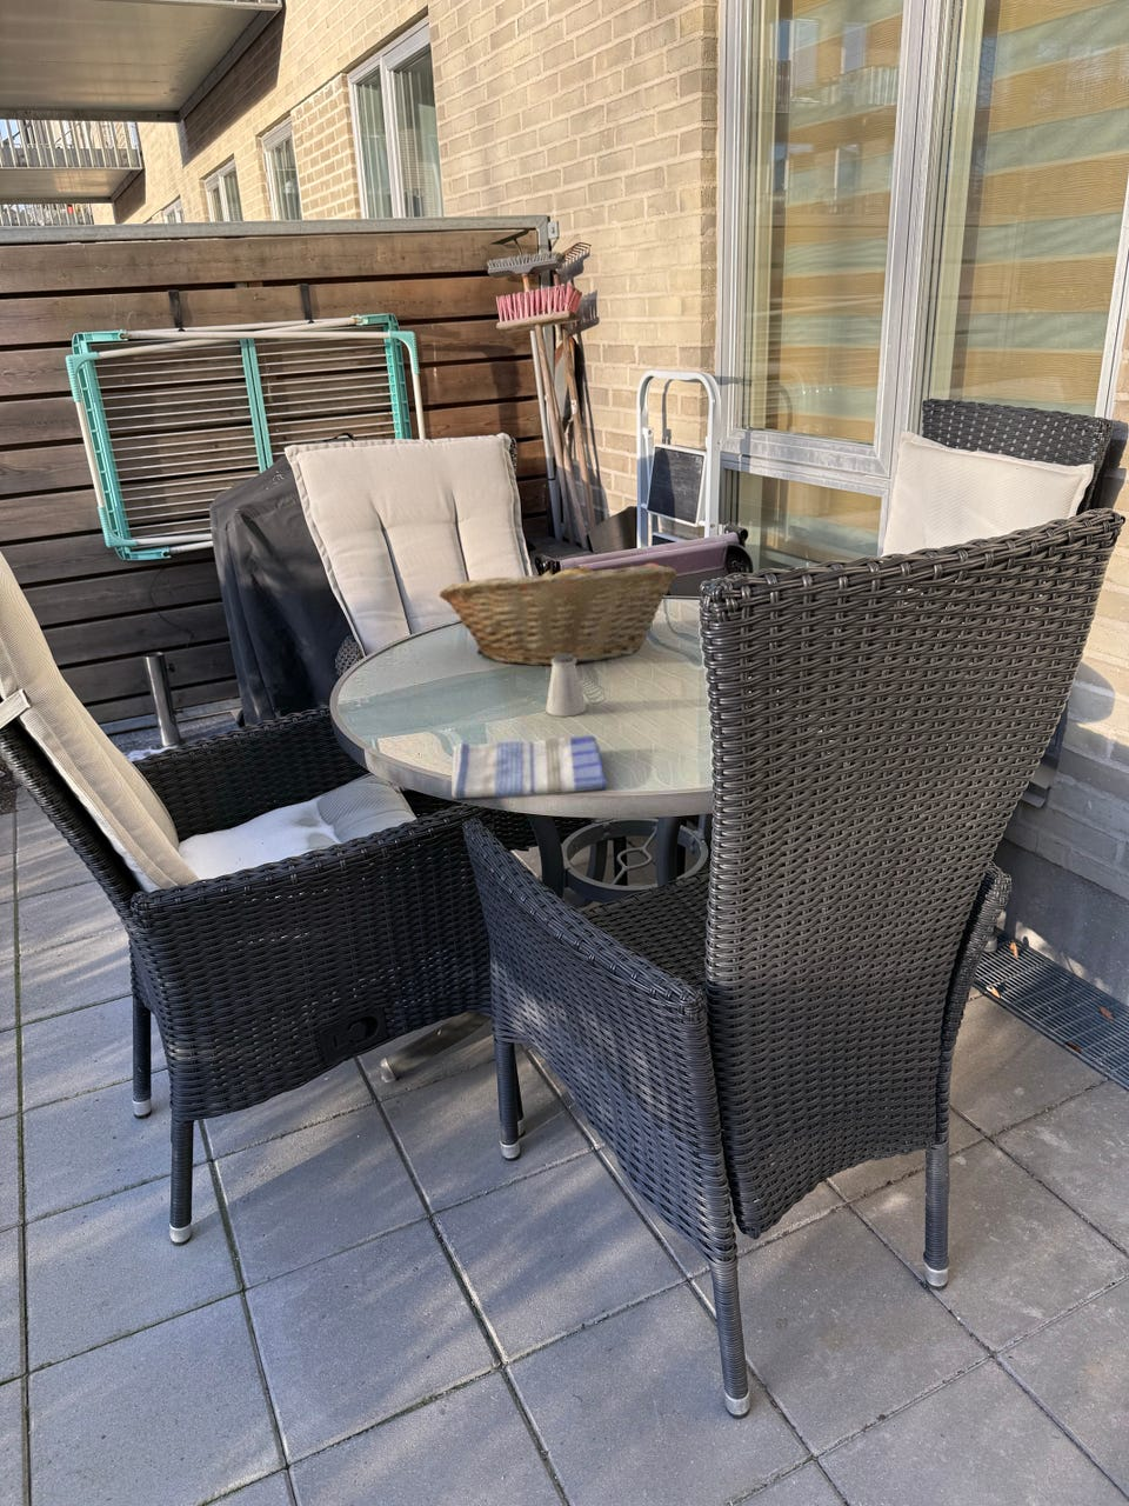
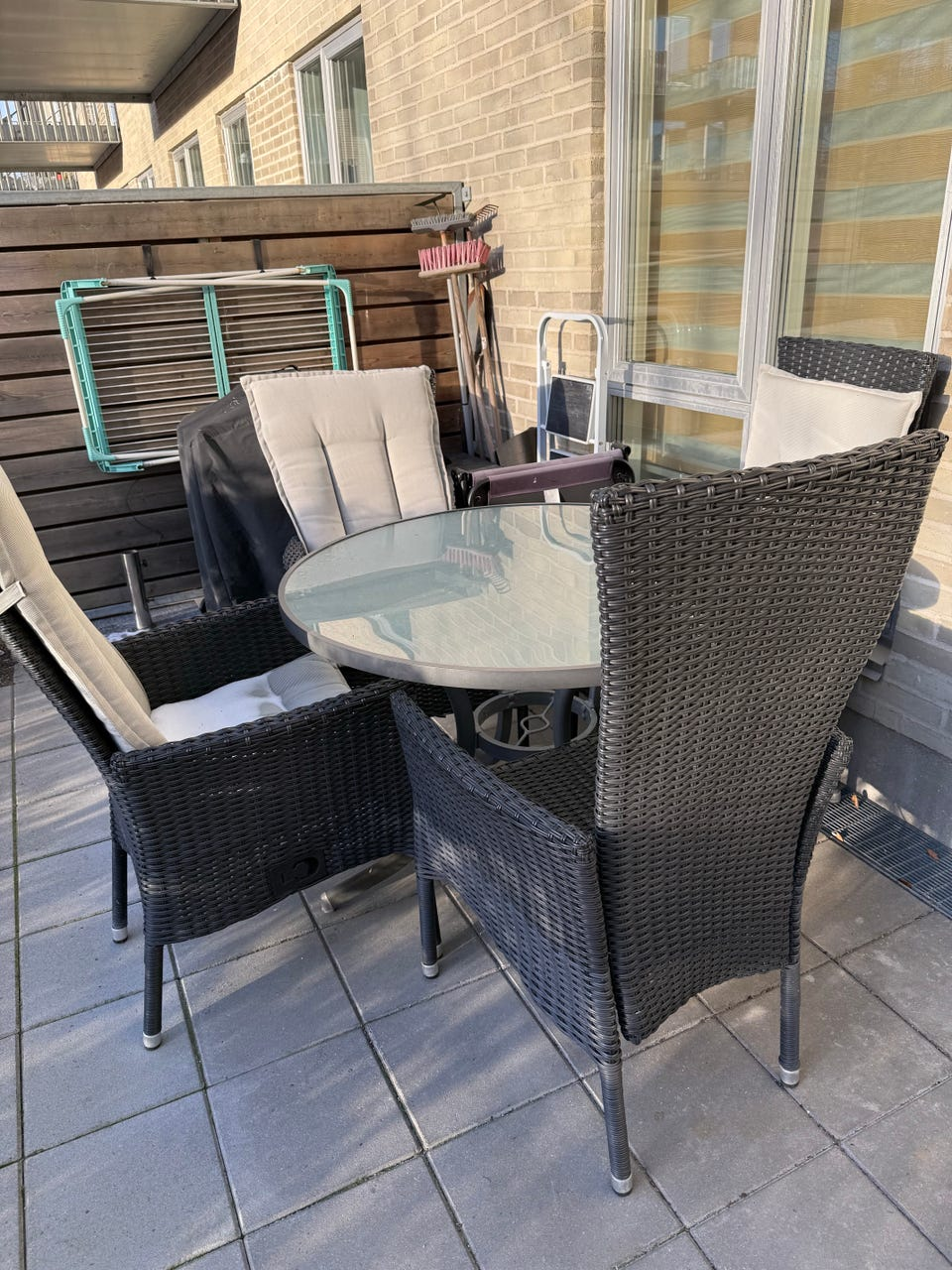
- saltshaker (564, 682)
- dish towel (527, 765)
- fruit basket (559, 601)
